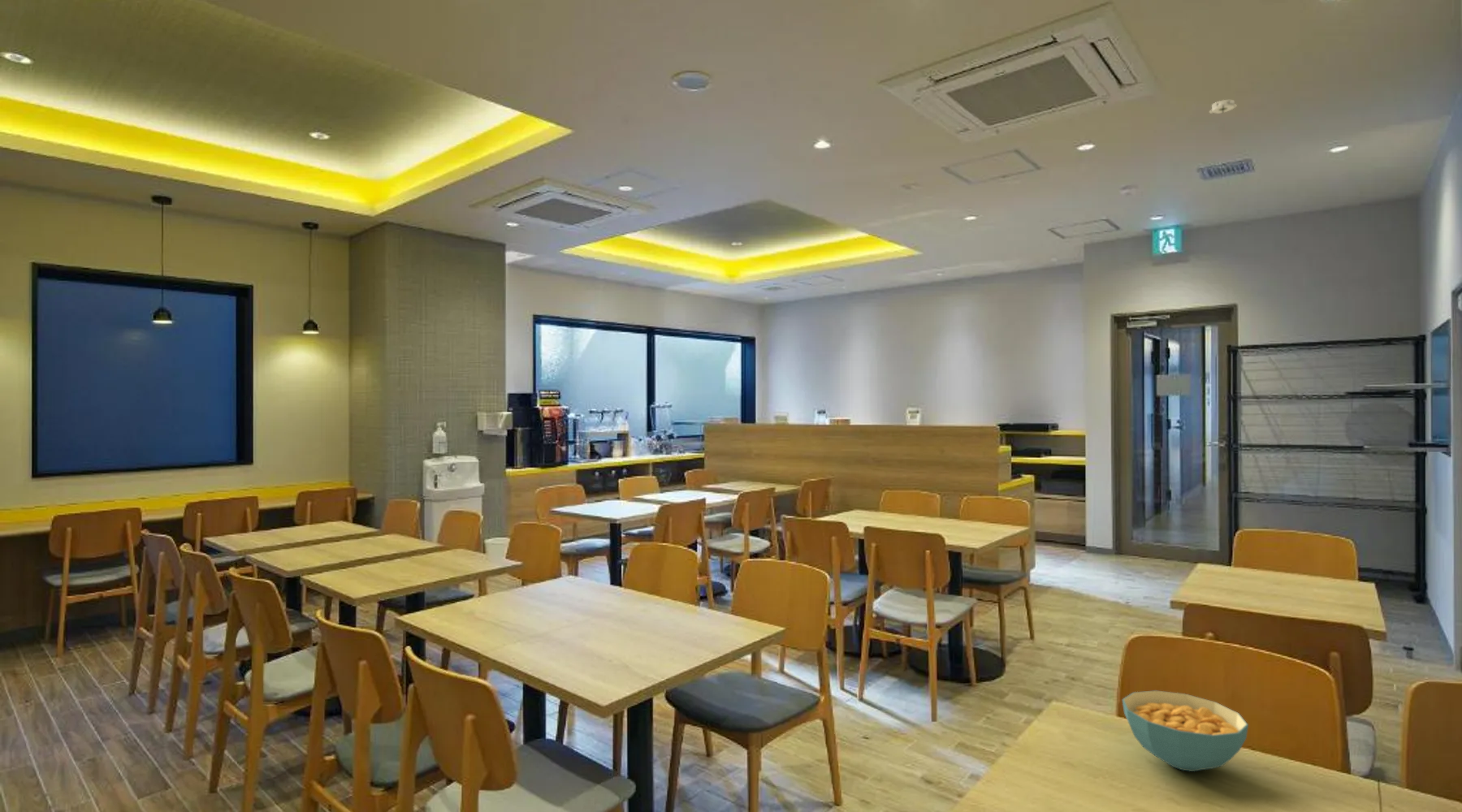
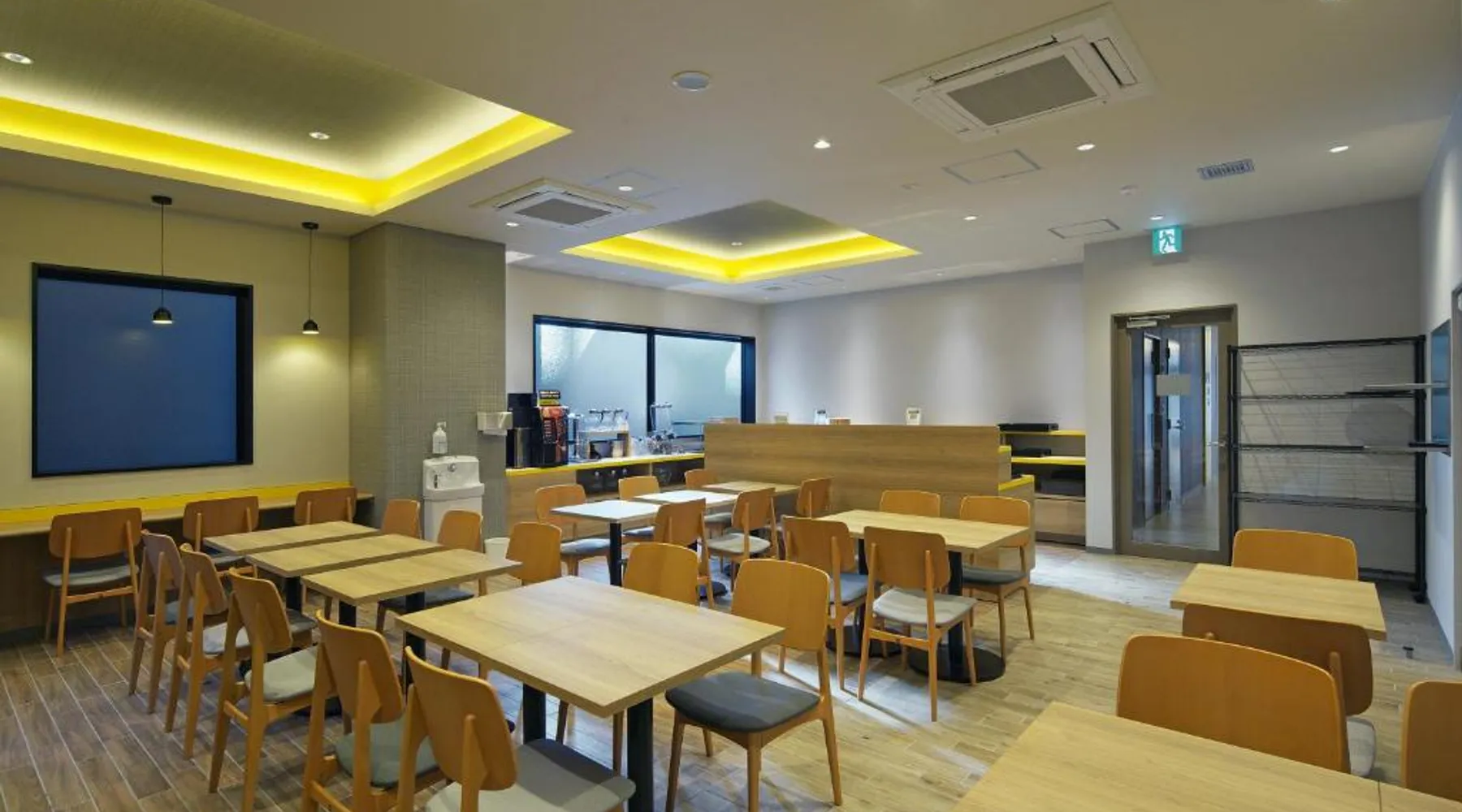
- cereal bowl (1183, 737)
- smoke detector (1222, 106)
